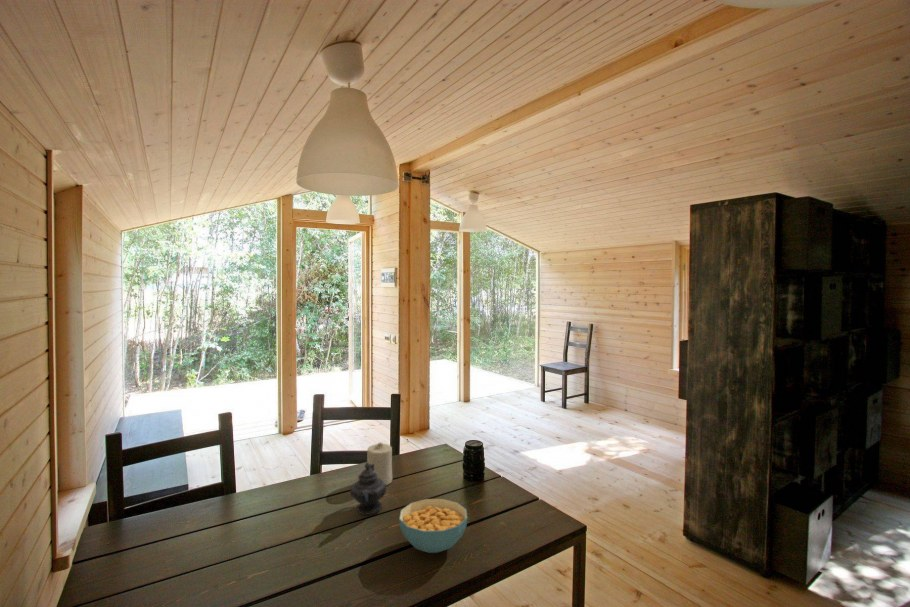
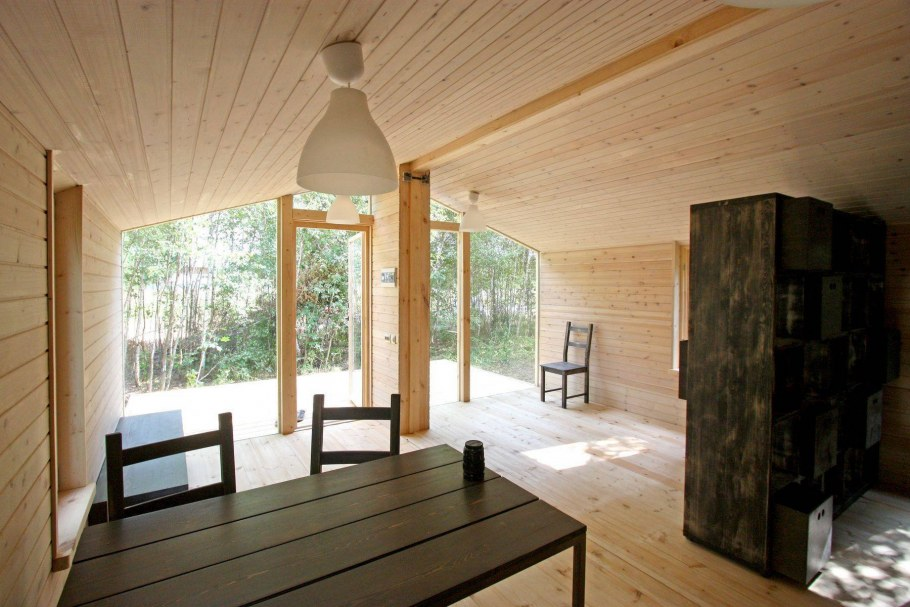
- candle (379, 461)
- cereal bowl (433, 530)
- teapot (368, 486)
